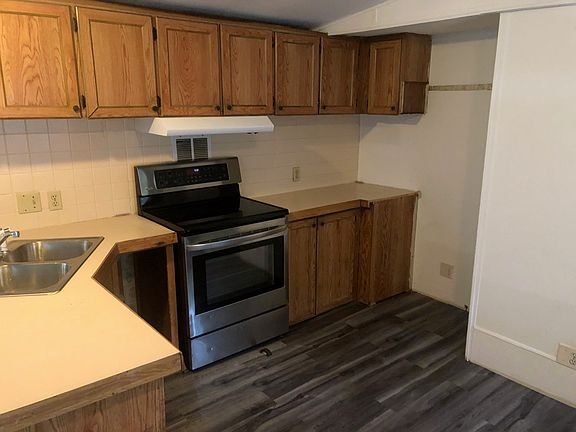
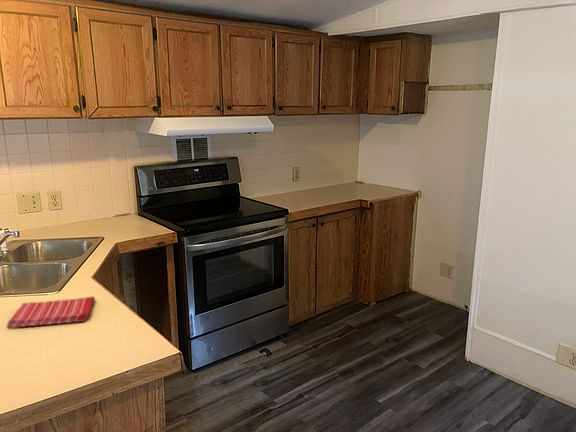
+ dish towel (54, 310)
